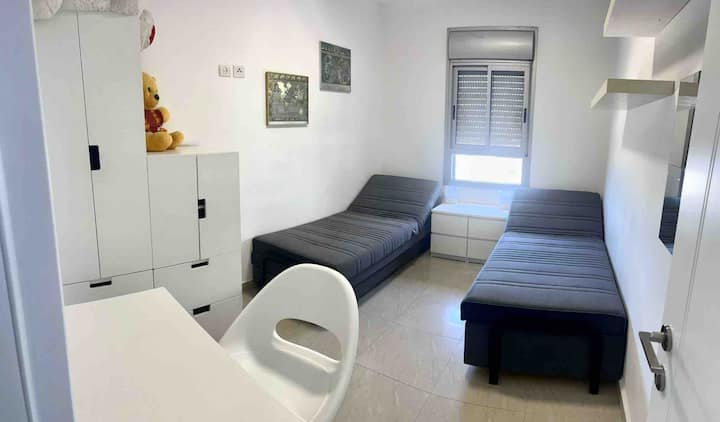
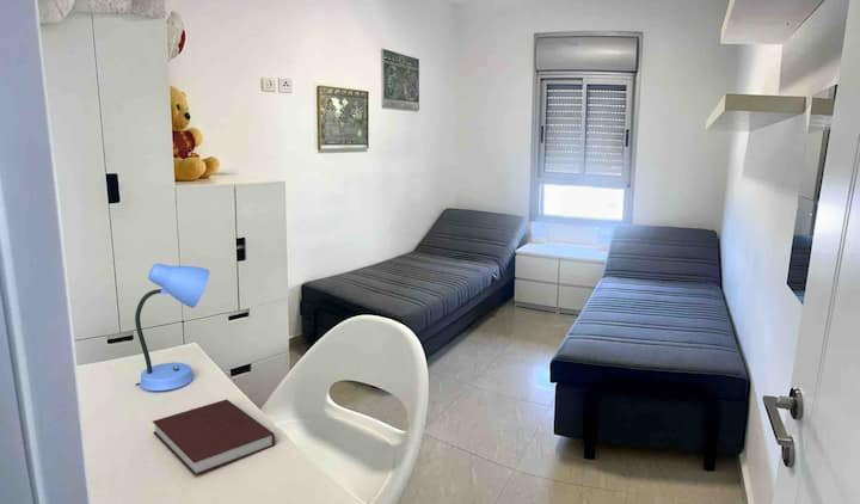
+ notebook (213, 432)
+ desk lamp (184, 303)
